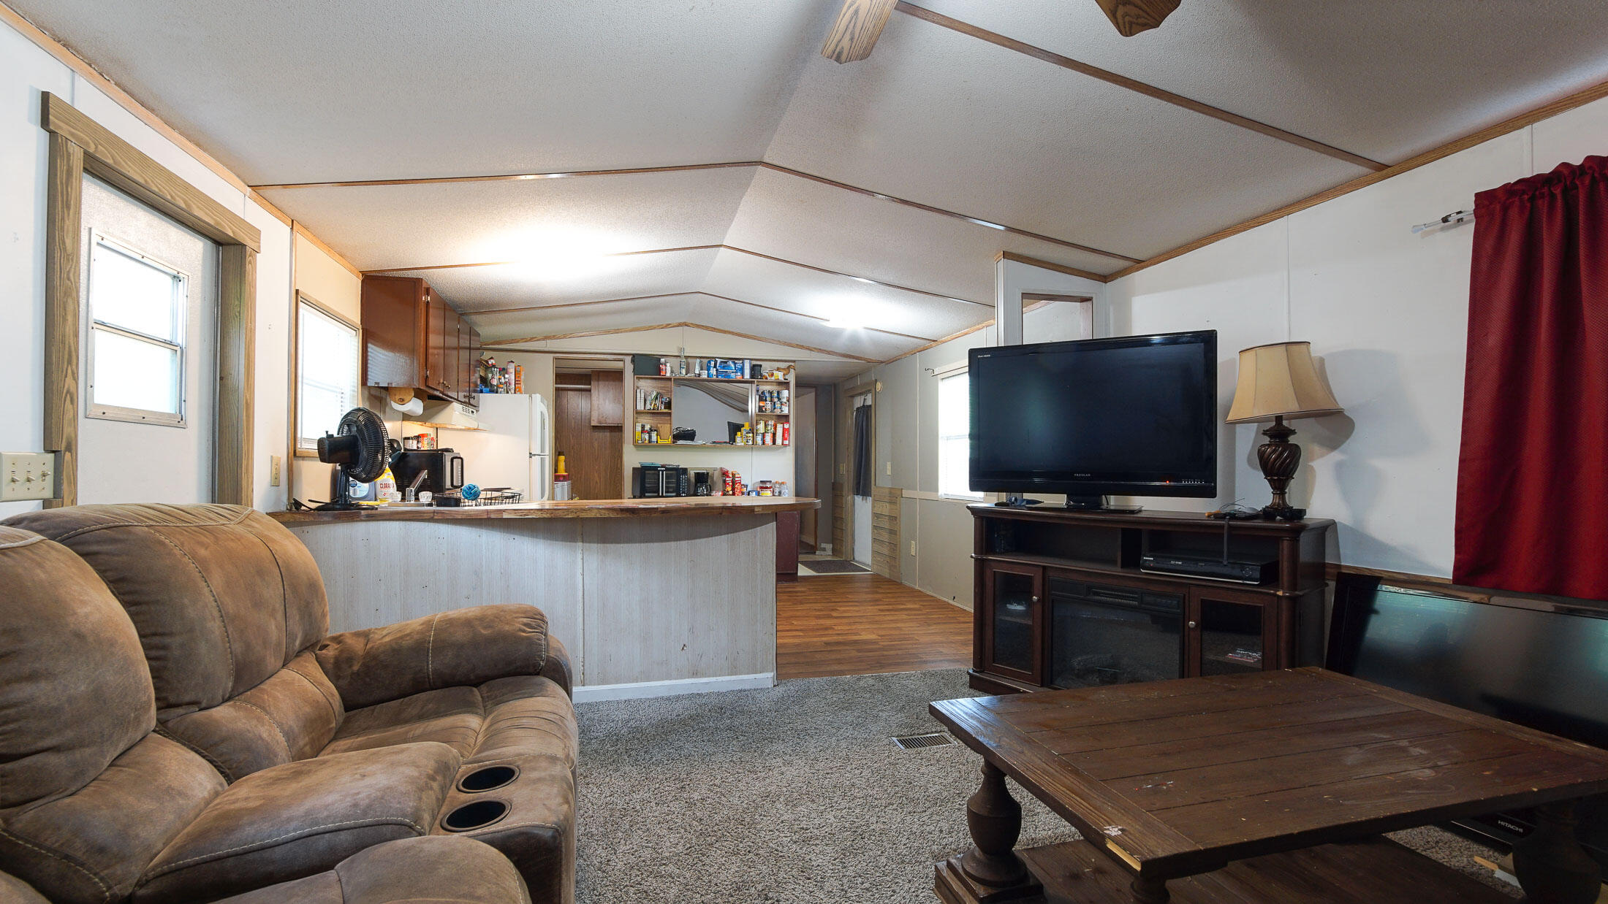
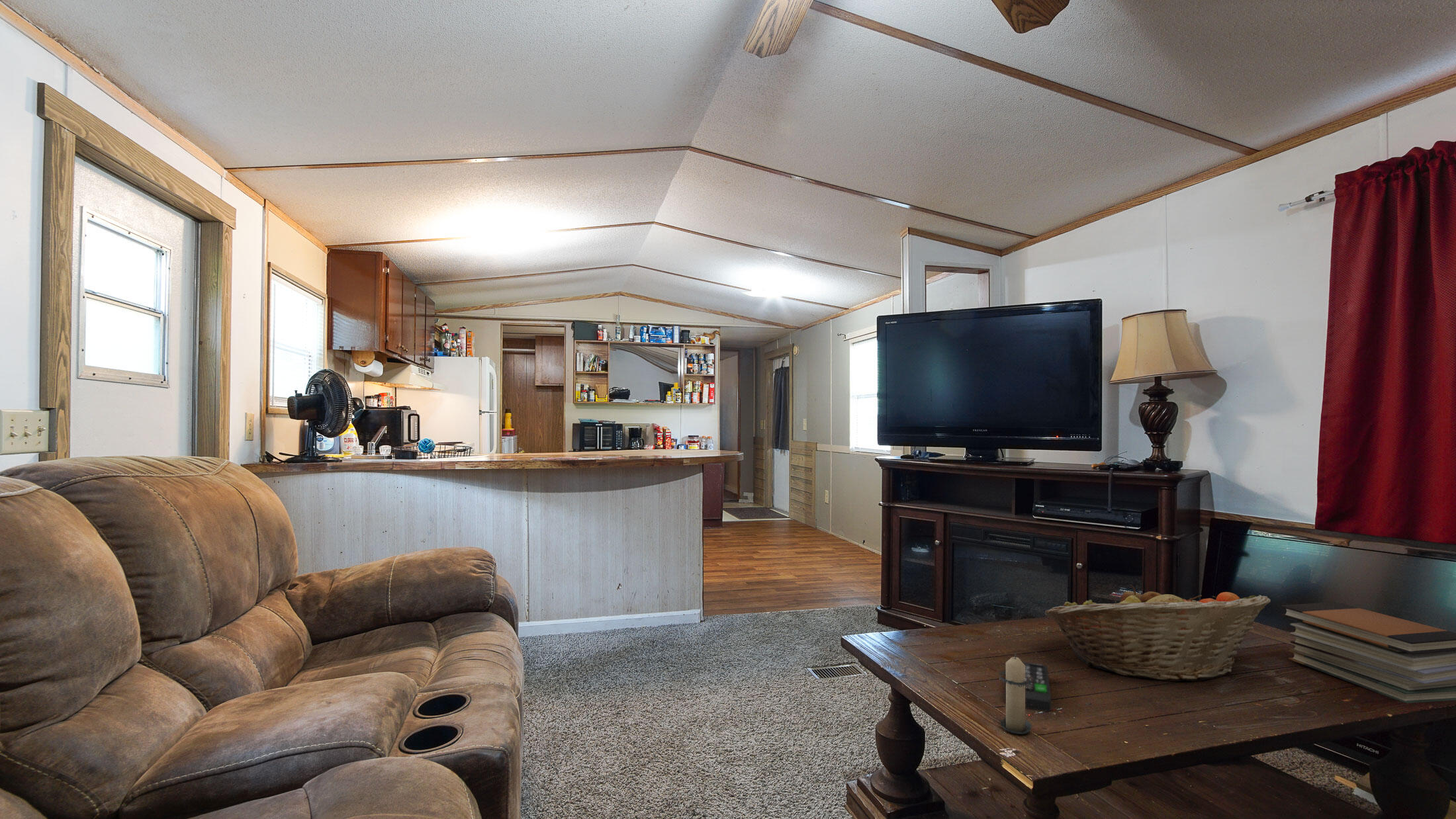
+ book stack (1372, 649)
+ remote control (1027, 684)
+ candle (1015, 691)
+ fruit basket (1154, 622)
